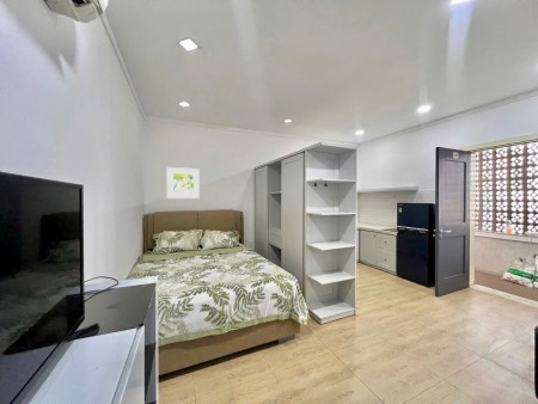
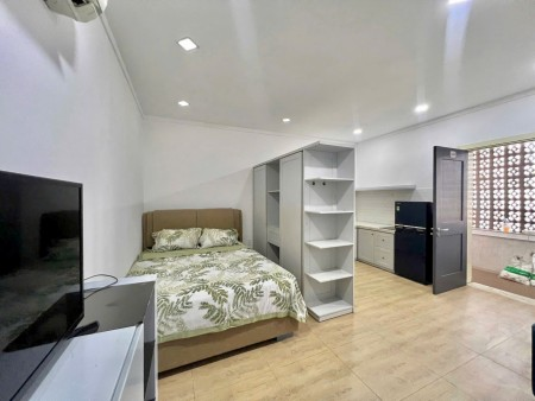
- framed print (183, 183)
